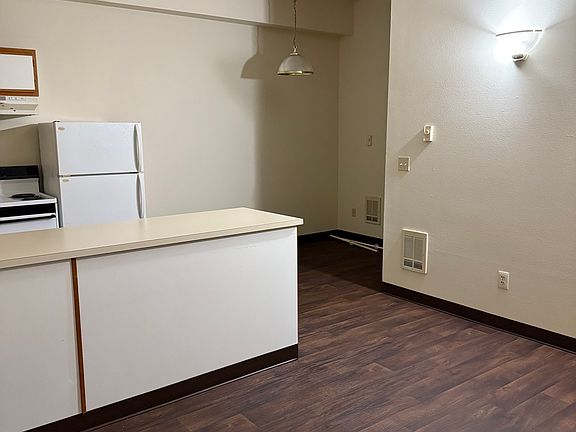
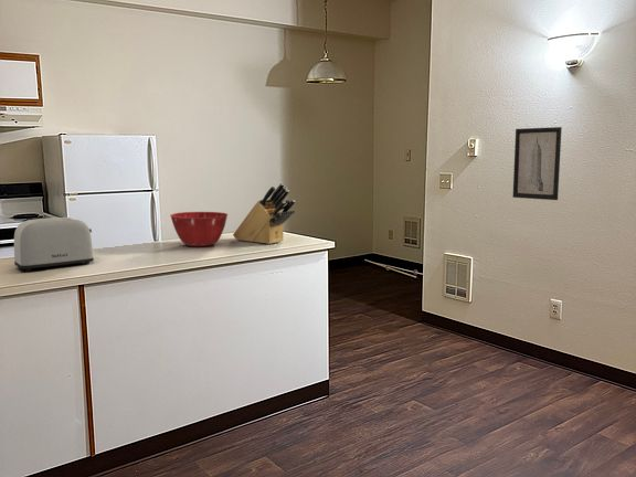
+ mixing bowl (200, 229)
+ wall art (536, 163)
+ toaster (55, 242)
+ knife block (264, 212)
